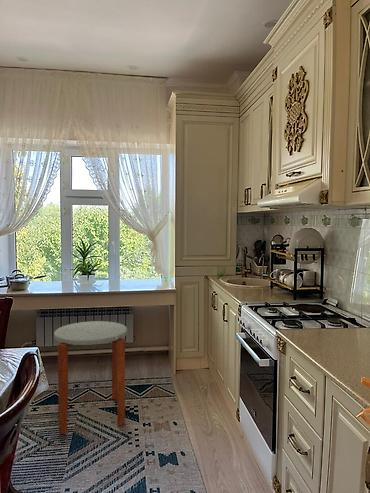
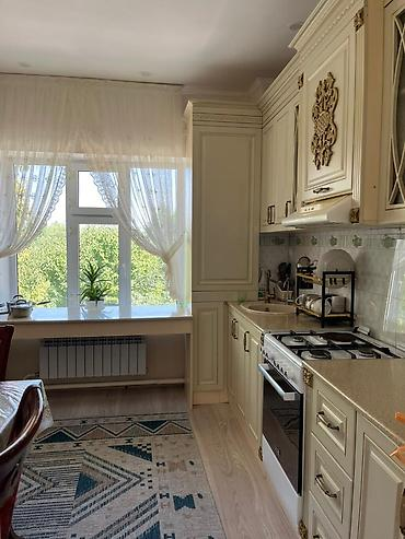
- side table (112, 372)
